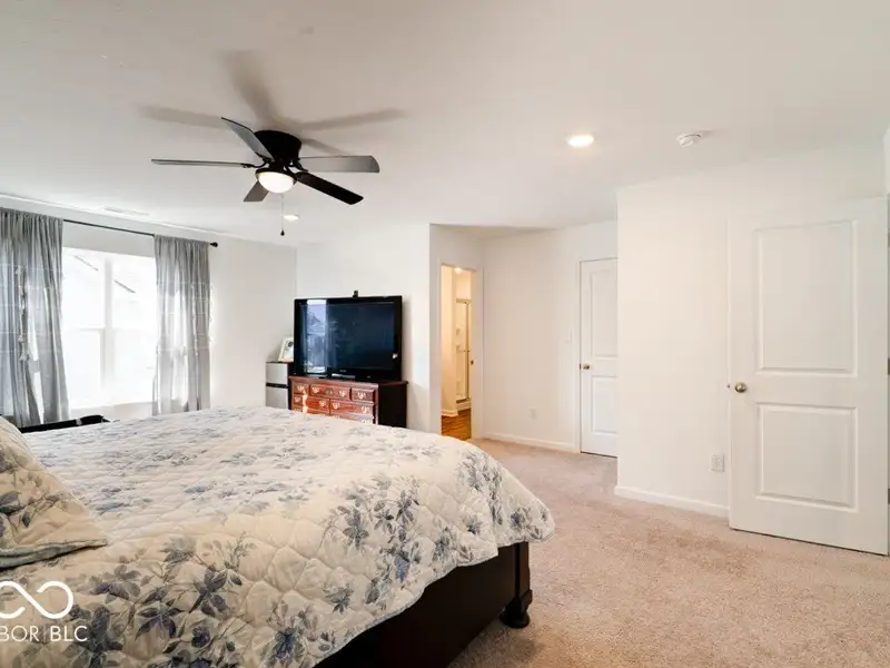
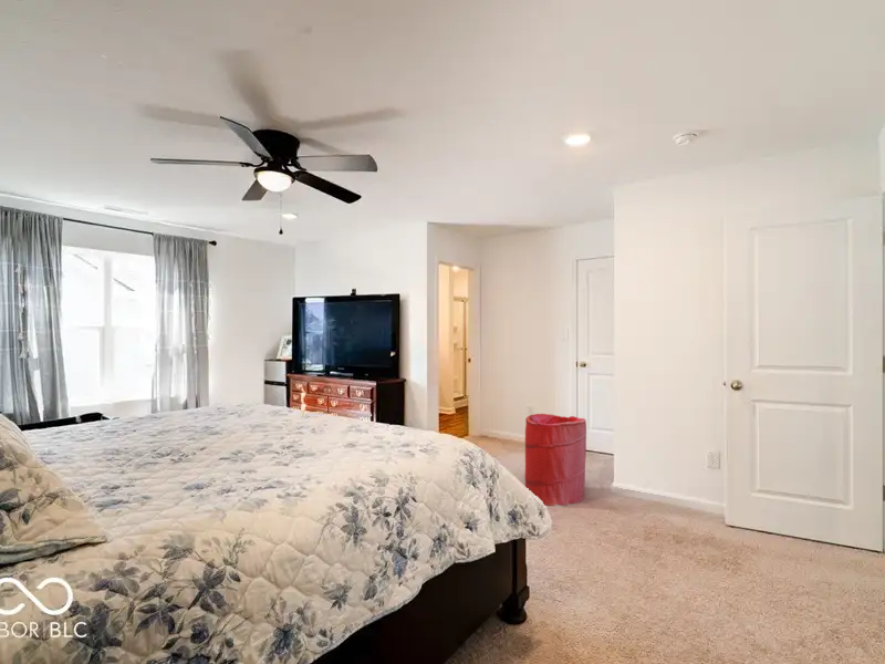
+ laundry hamper (555, 455)
